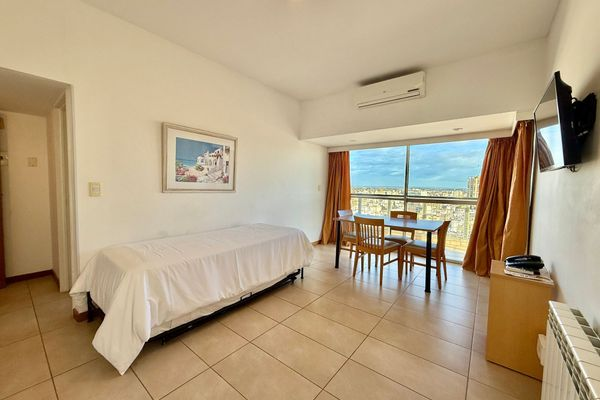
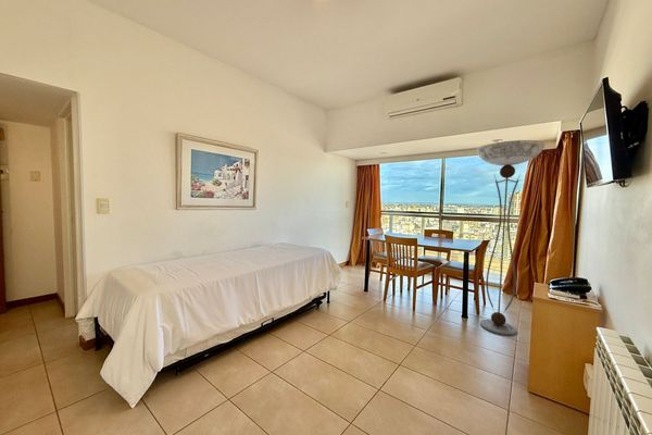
+ floor lamp (503, 238)
